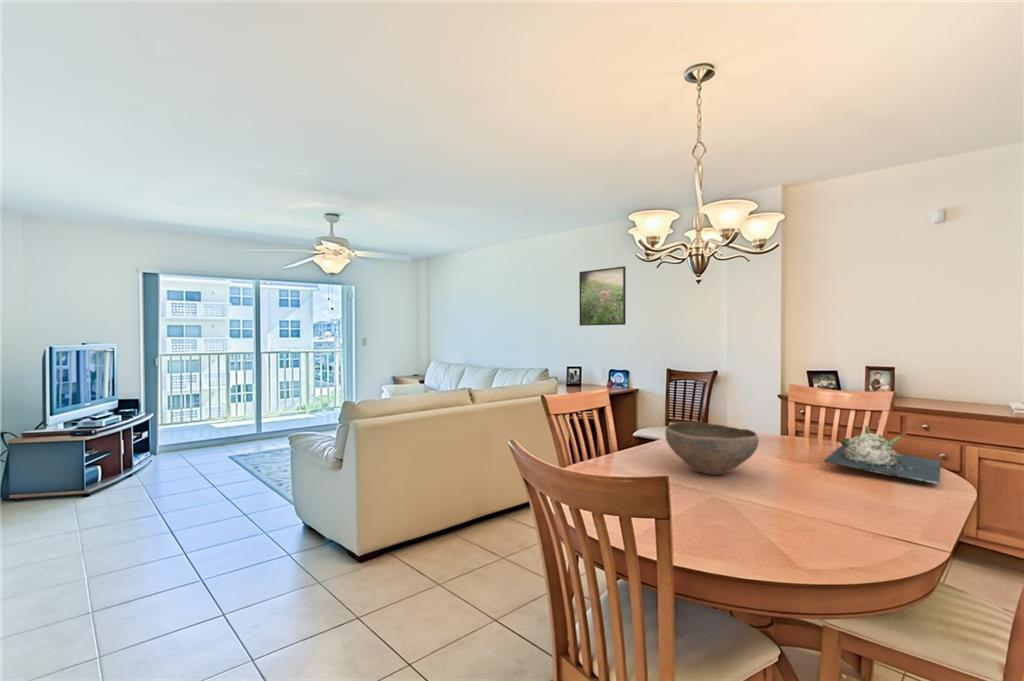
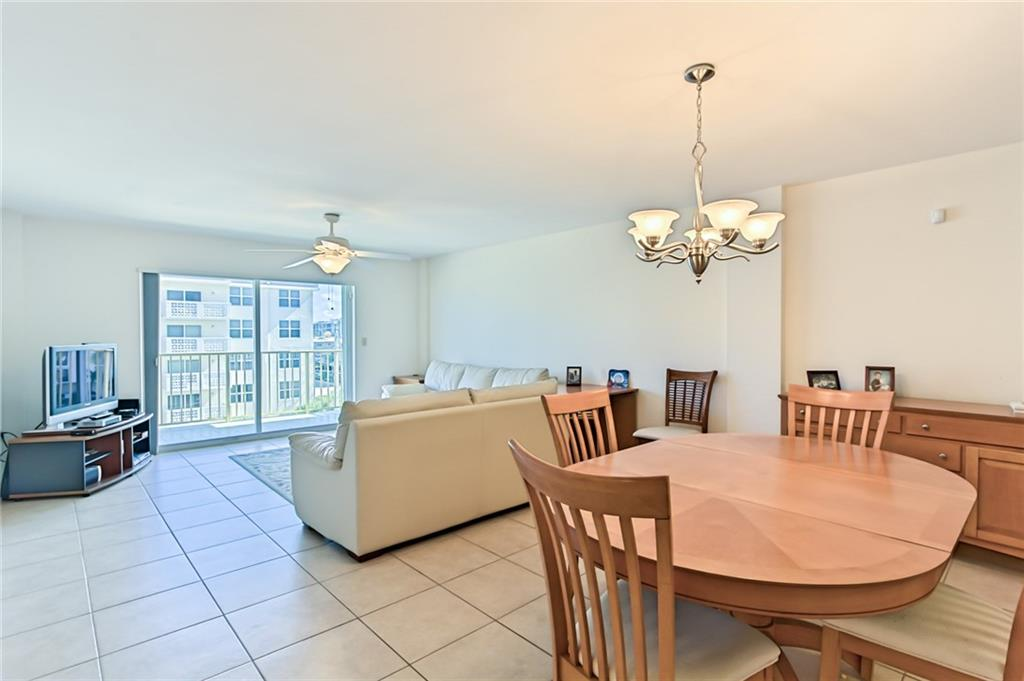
- bowl (710, 450)
- flower arrangement (883, 445)
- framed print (601, 297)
